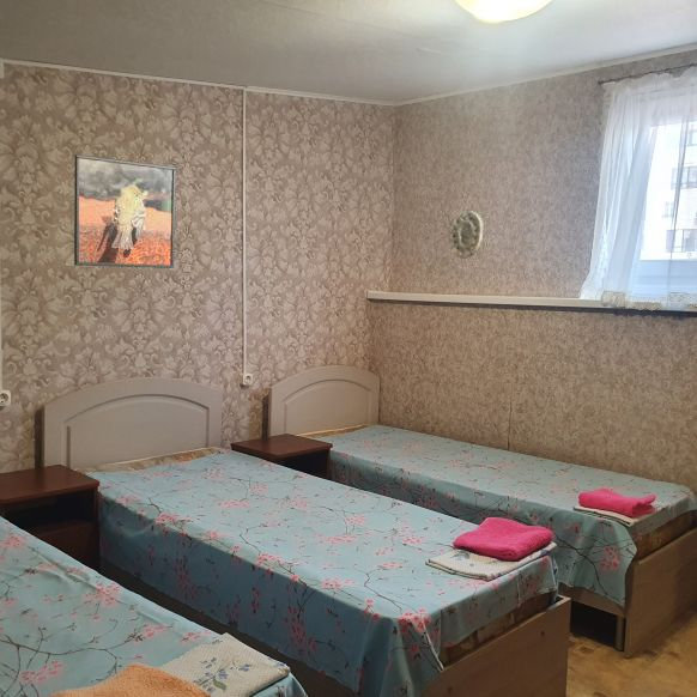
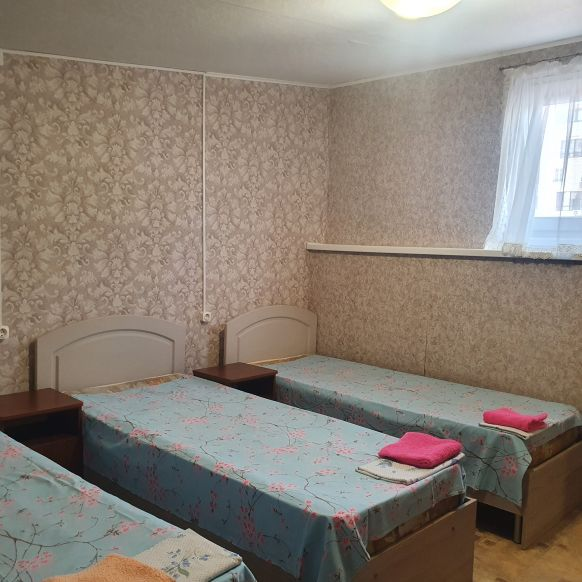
- decorative plate (463, 235)
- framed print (127, 214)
